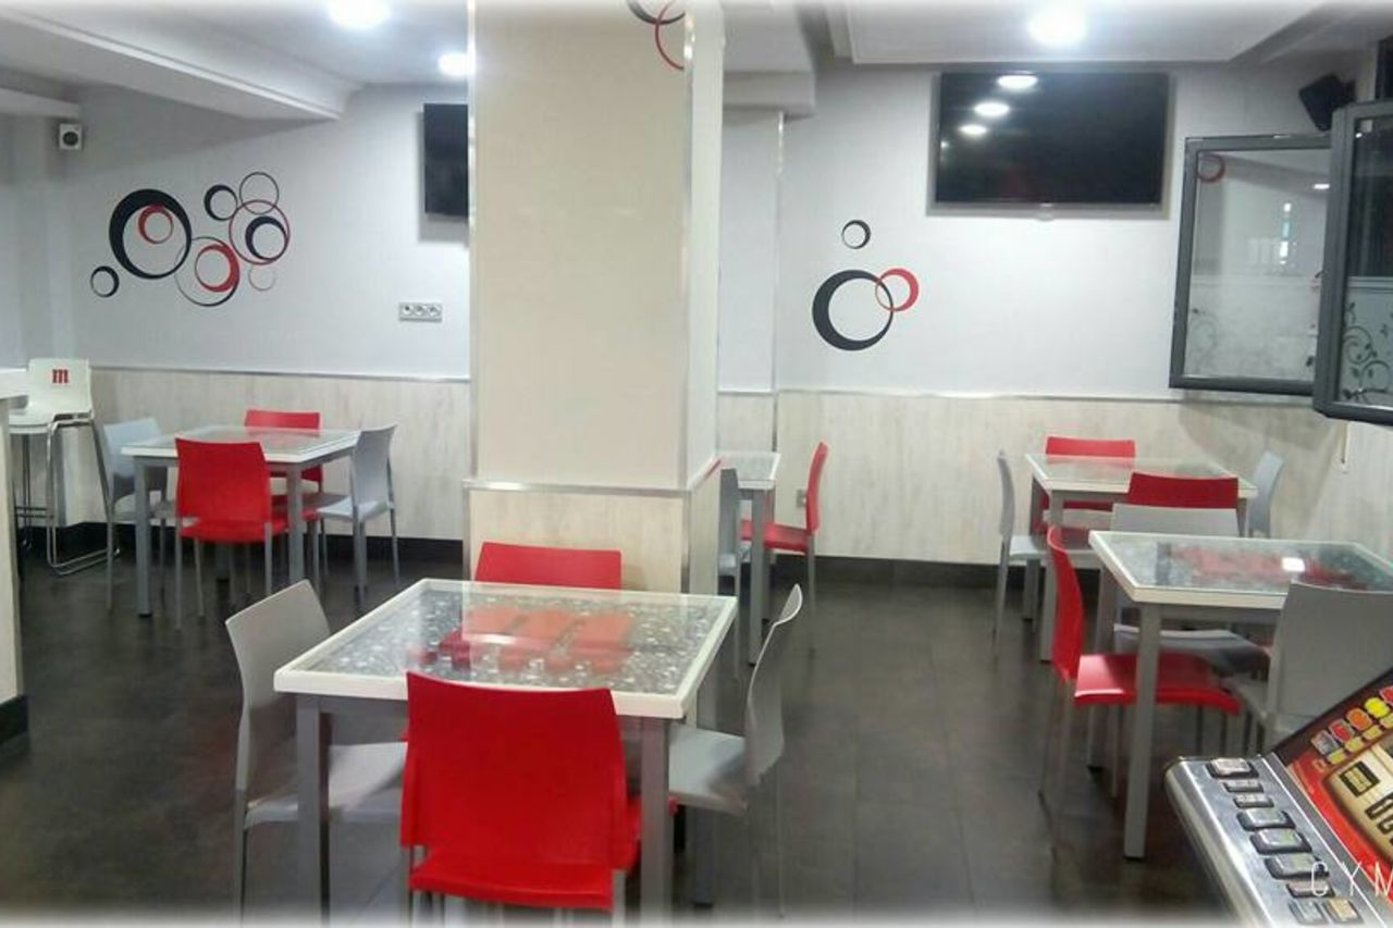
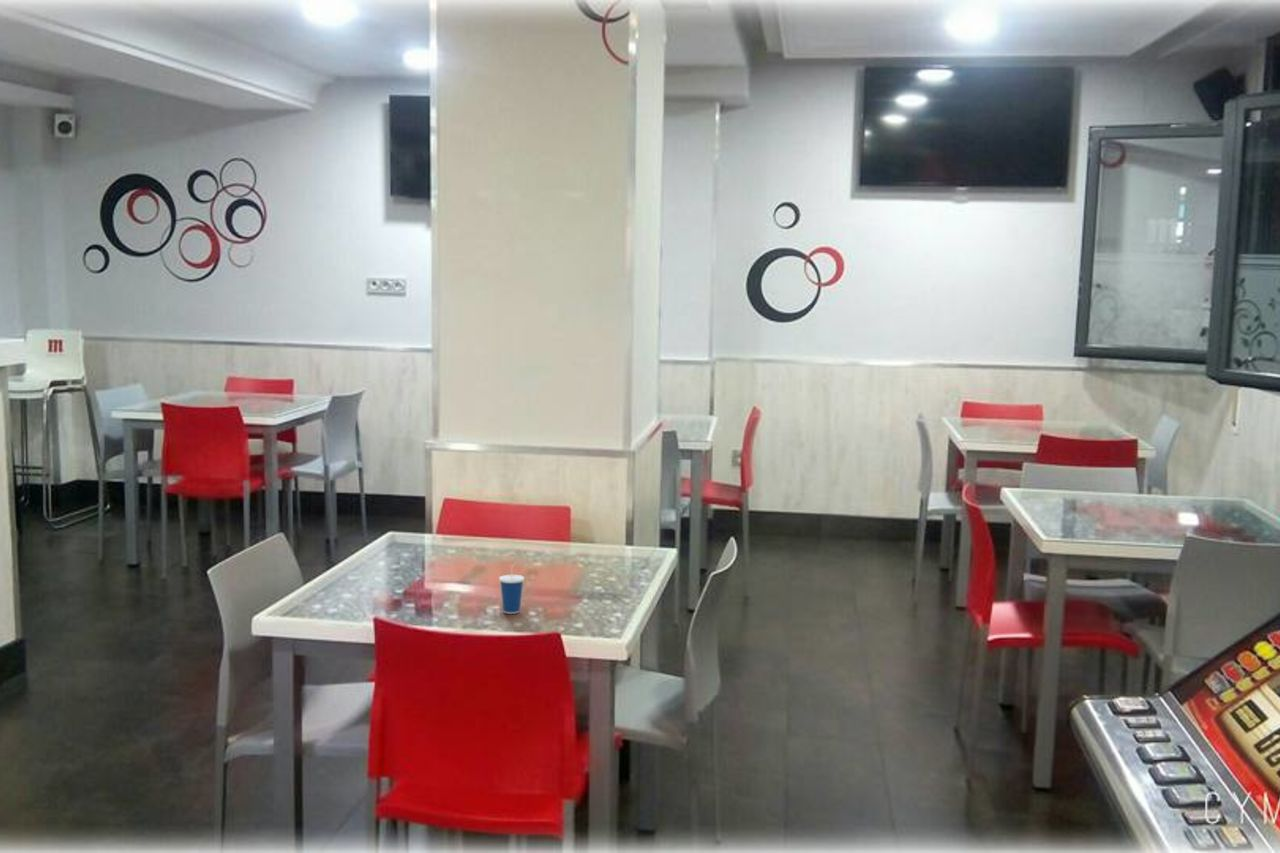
+ cup (511, 585)
